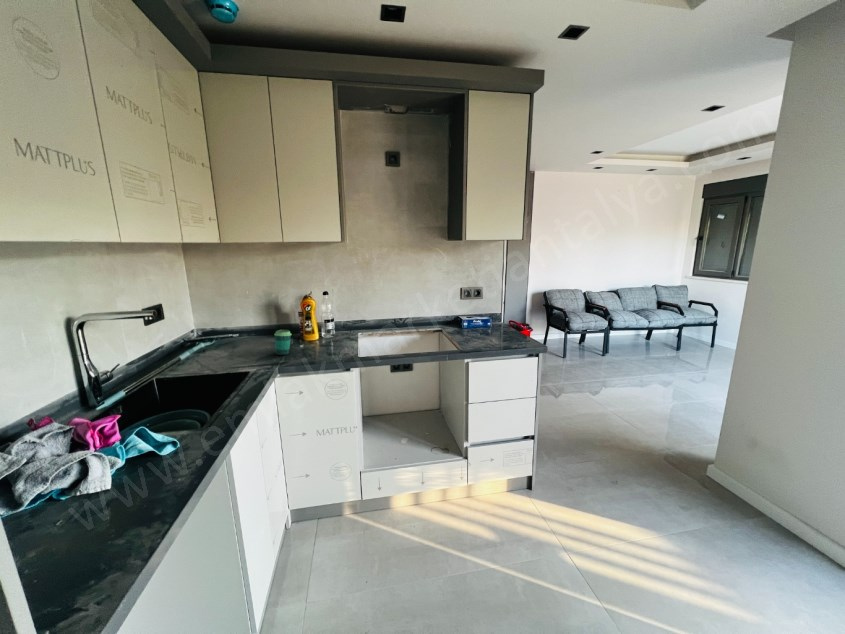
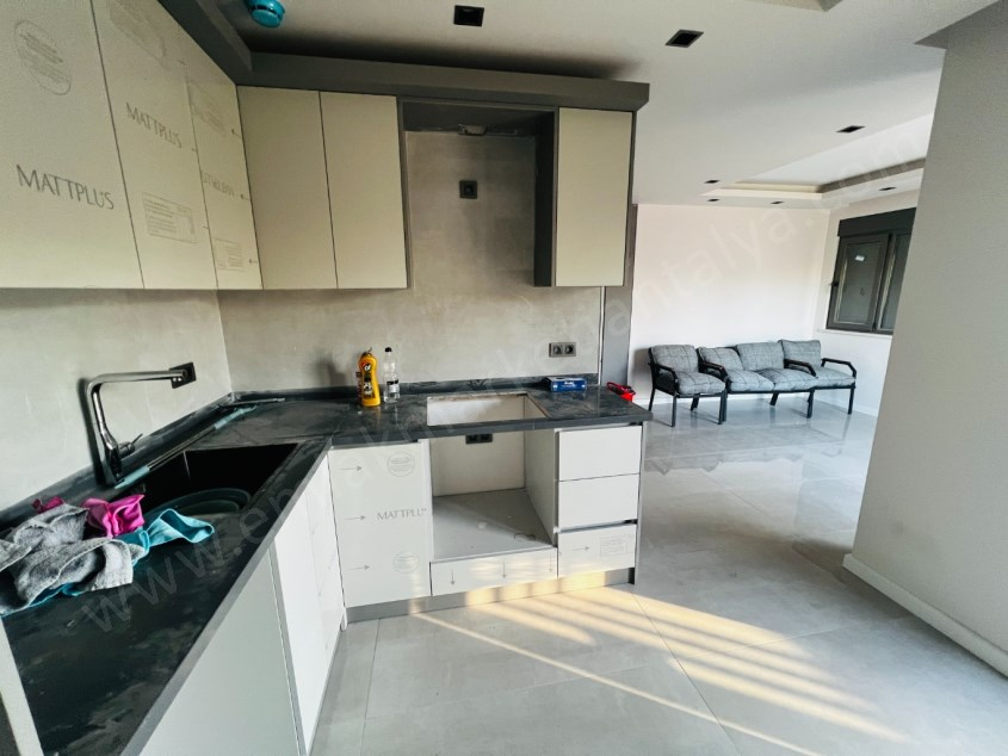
- cup (283, 342)
